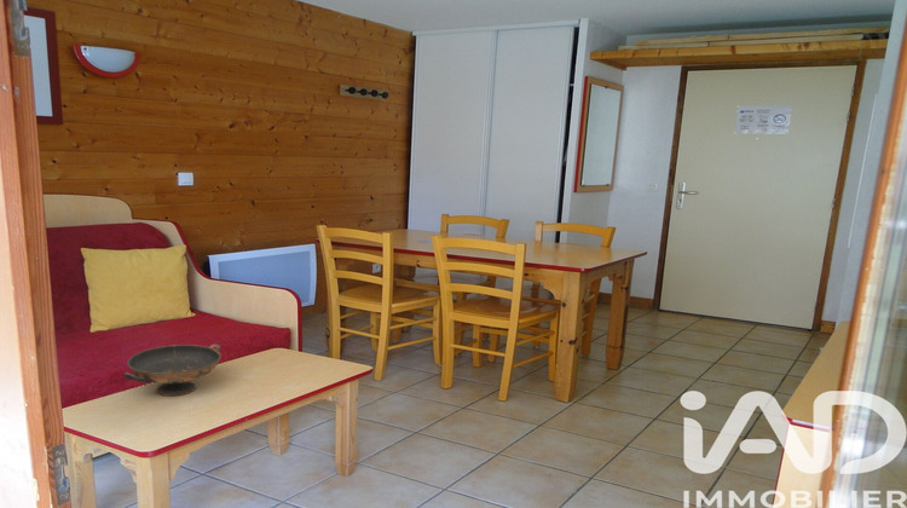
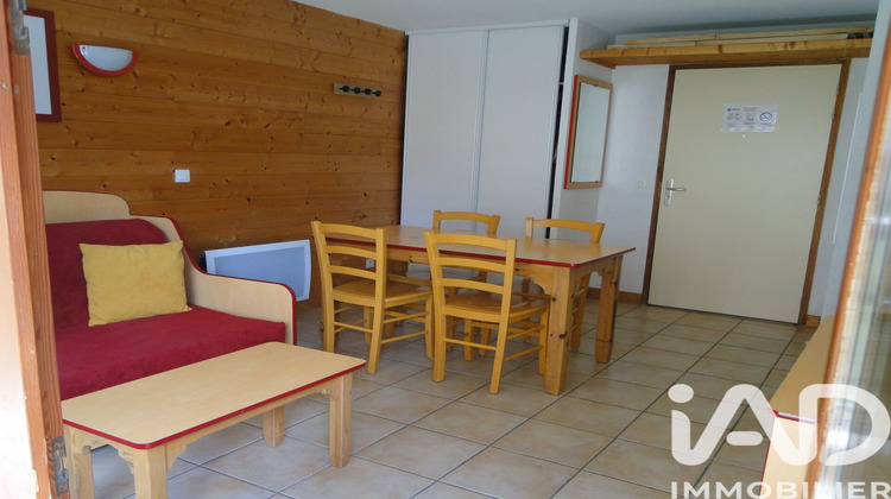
- decorative bowl (175, 373)
